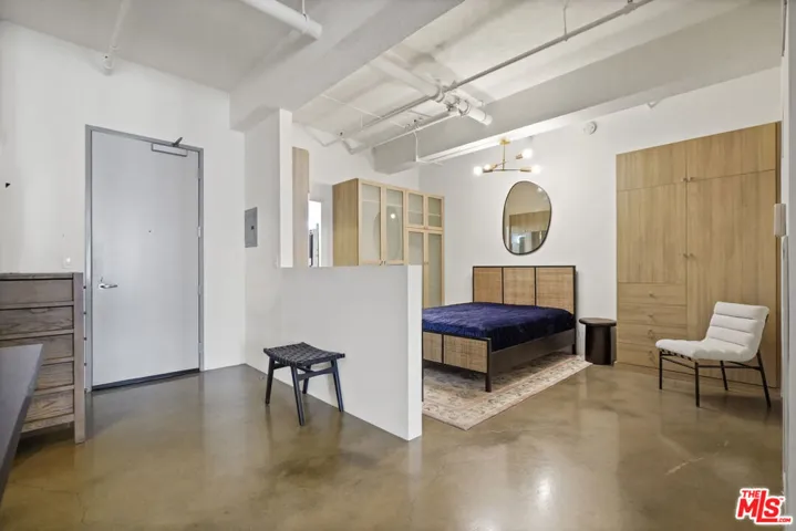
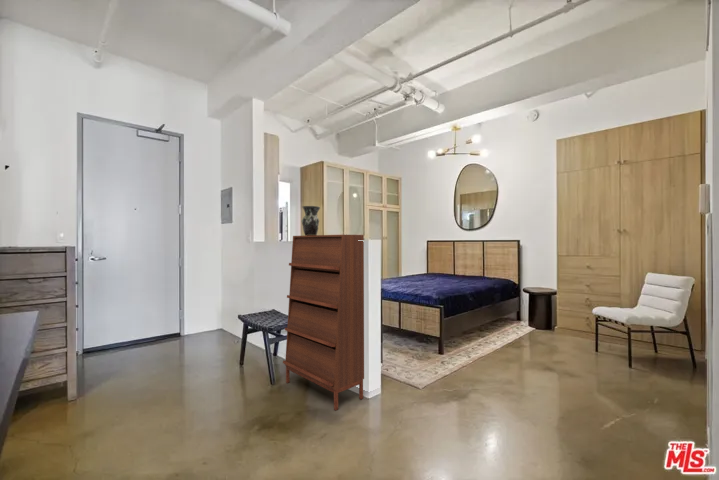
+ vase (310, 220)
+ shoe cabinet (320, 312)
